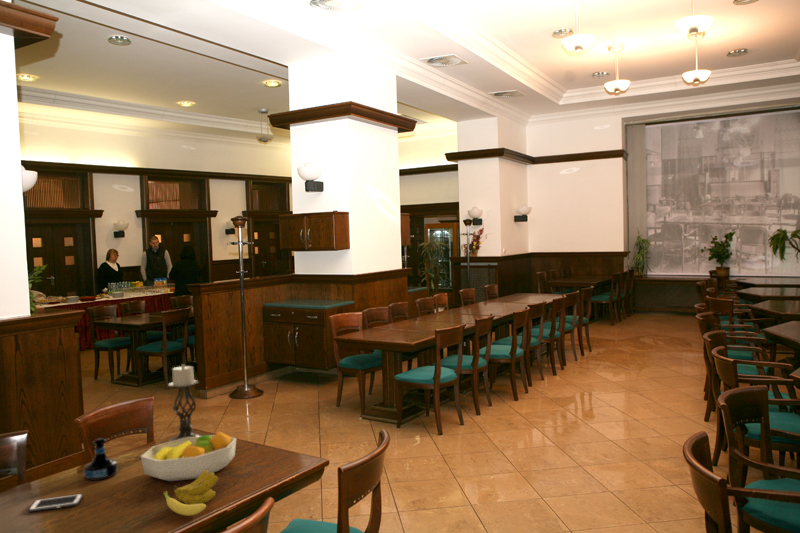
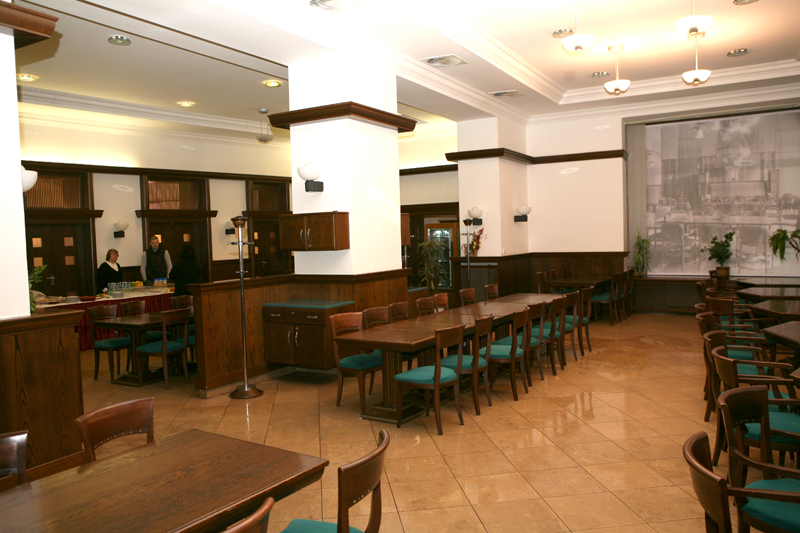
- tequila bottle (100, 457)
- candle holder (185, 404)
- banana (191, 492)
- cell phone (56, 502)
- fruit bowl (190, 453)
